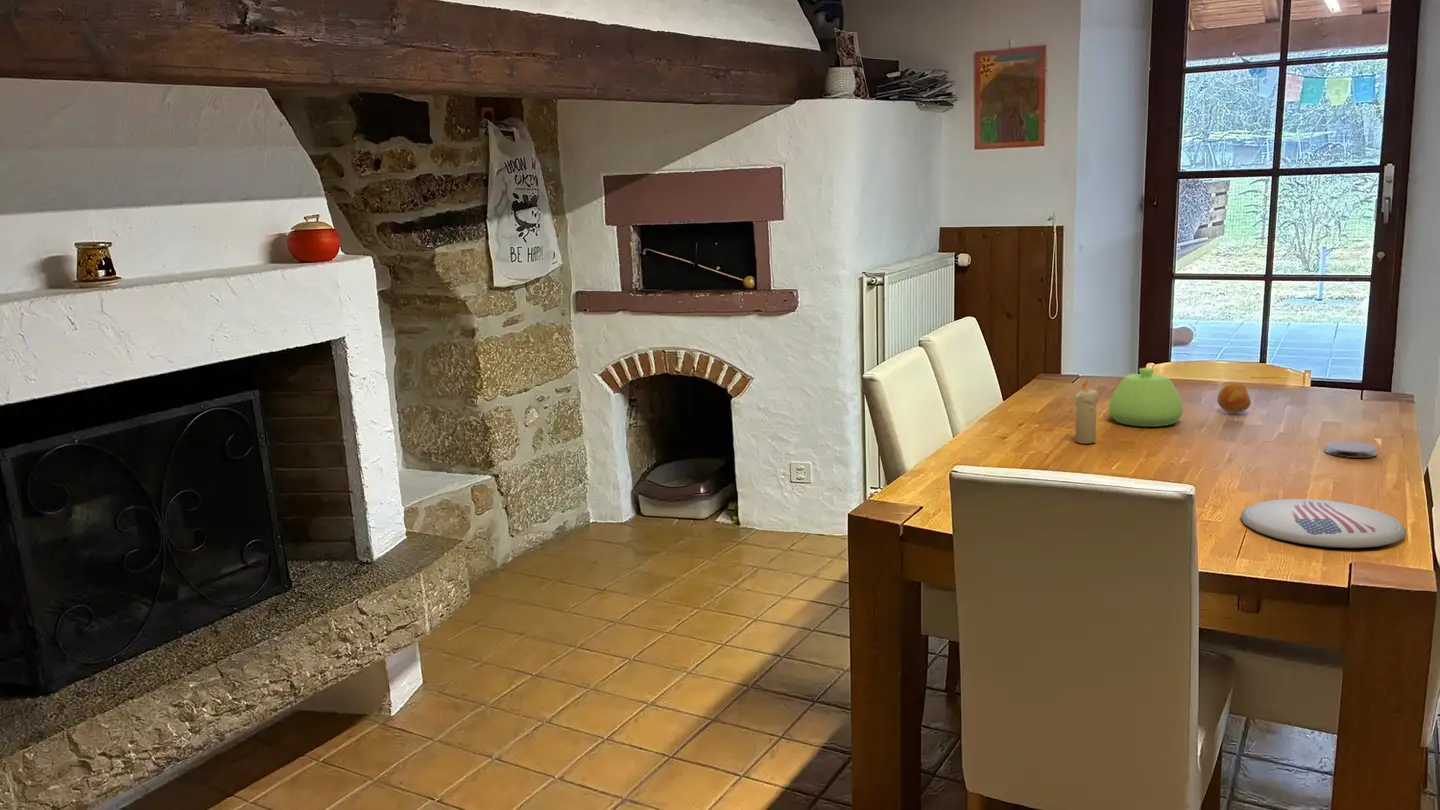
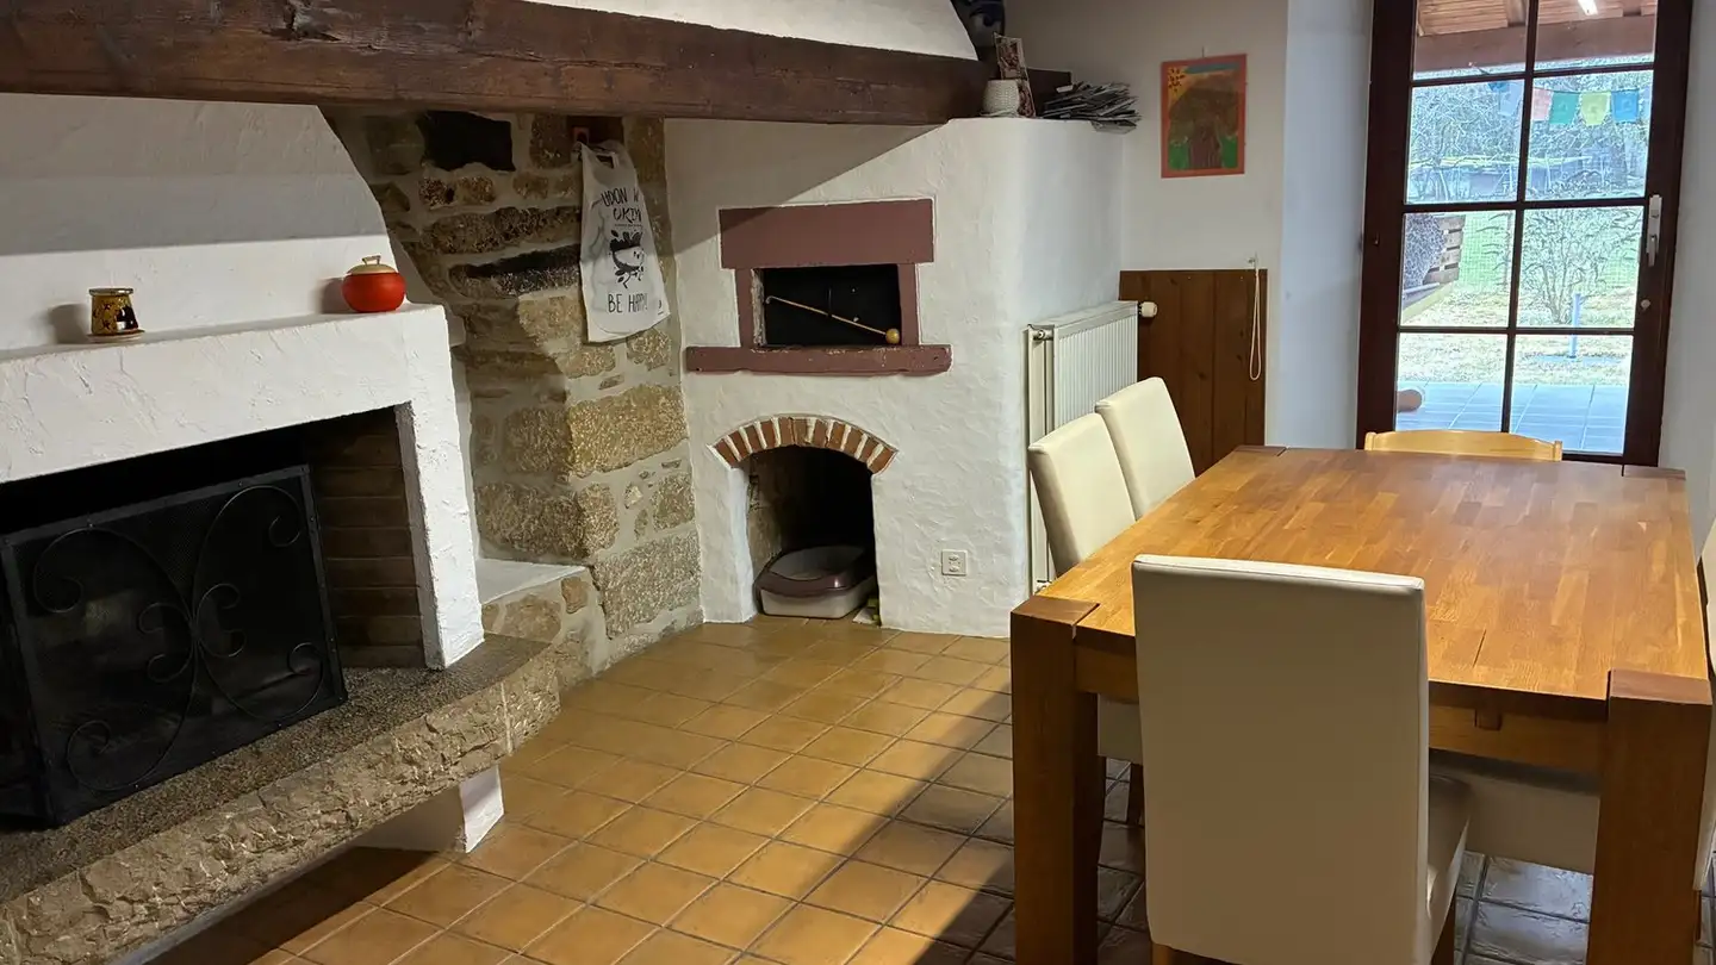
- candle (1086, 410)
- teapot (1143, 393)
- coaster (1350, 449)
- plate (1320, 520)
- fruit (1234, 397)
